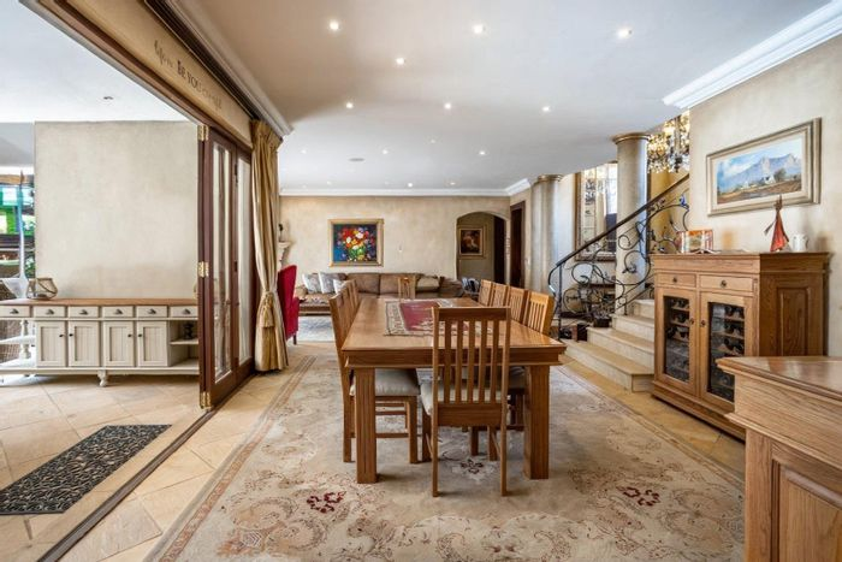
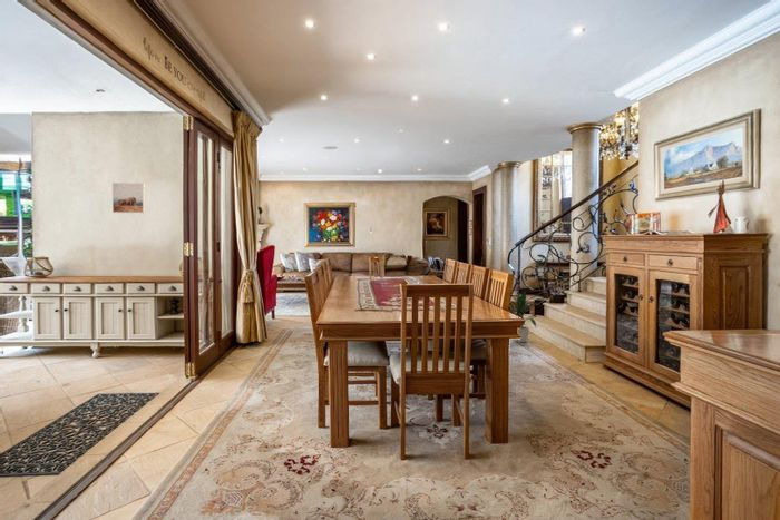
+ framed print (128, 197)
+ indoor plant (519, 315)
